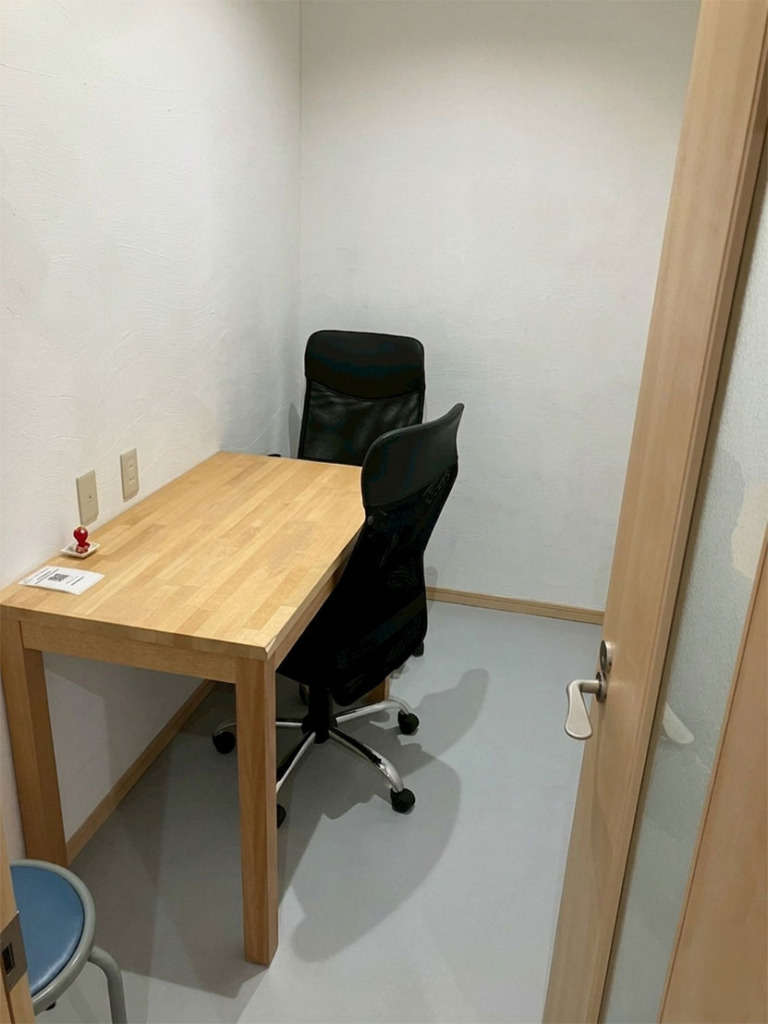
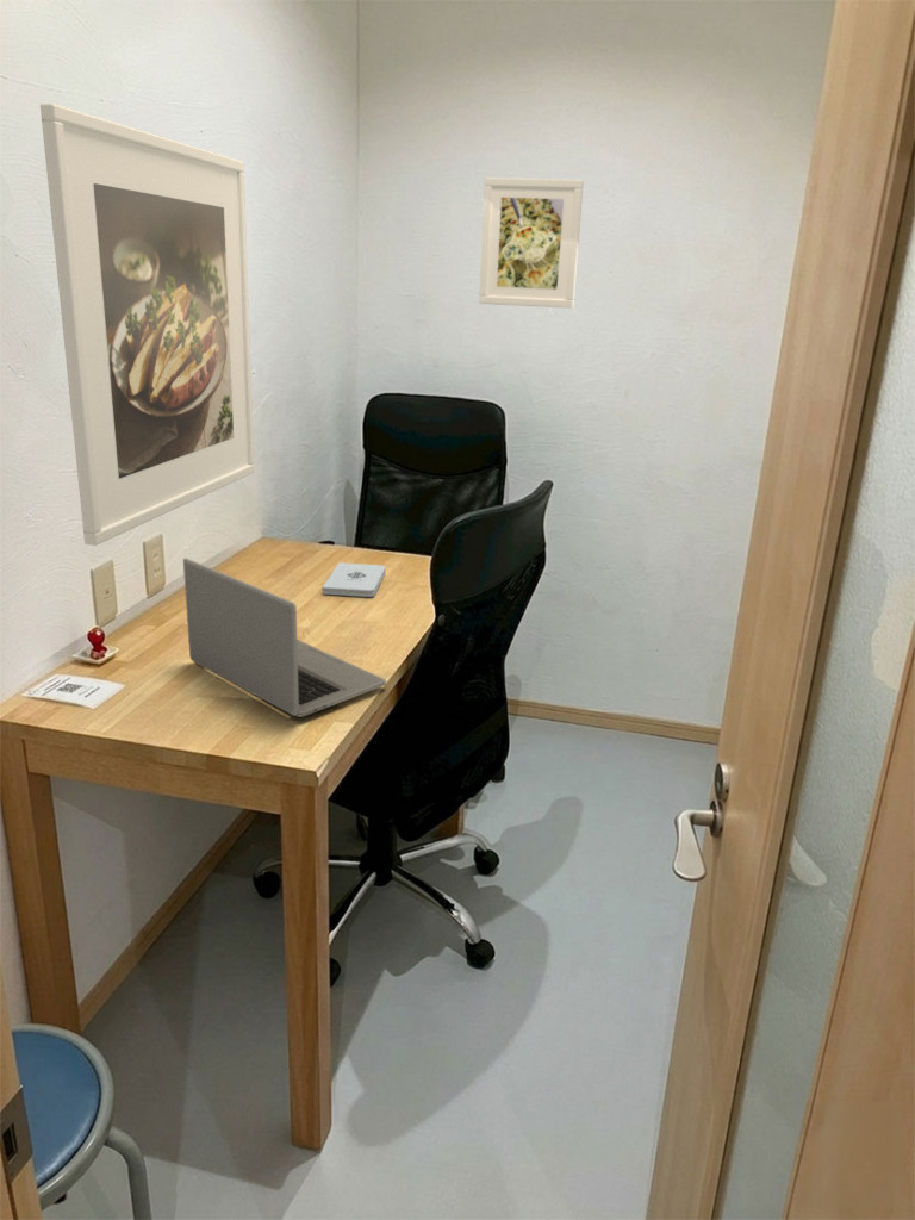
+ laptop (285, 622)
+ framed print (529, 243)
+ notepad (355, 579)
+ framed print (173, 331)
